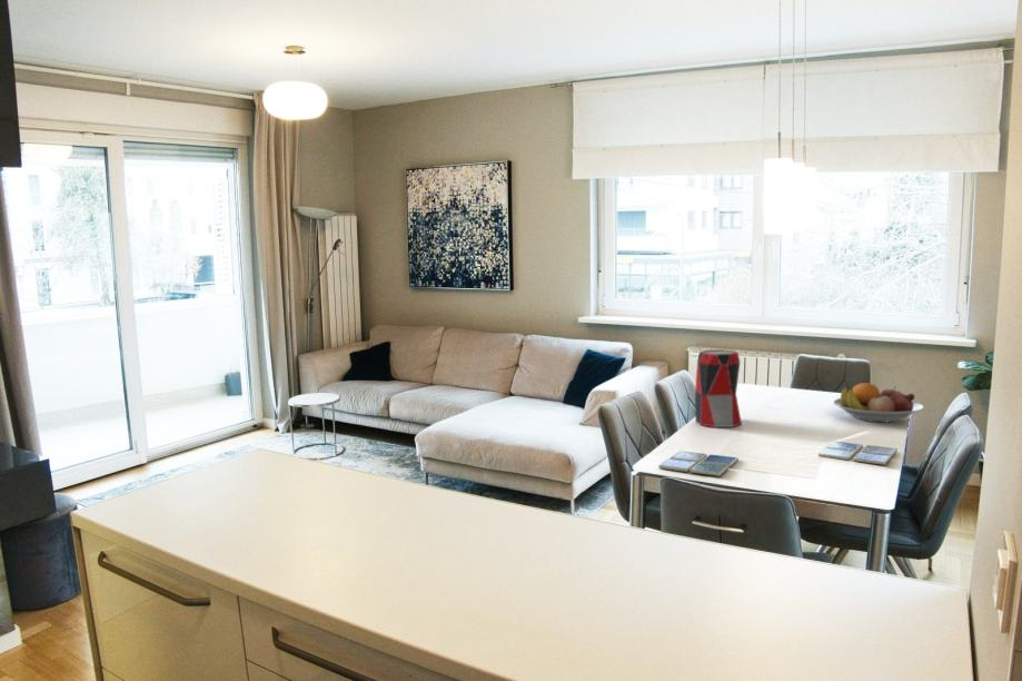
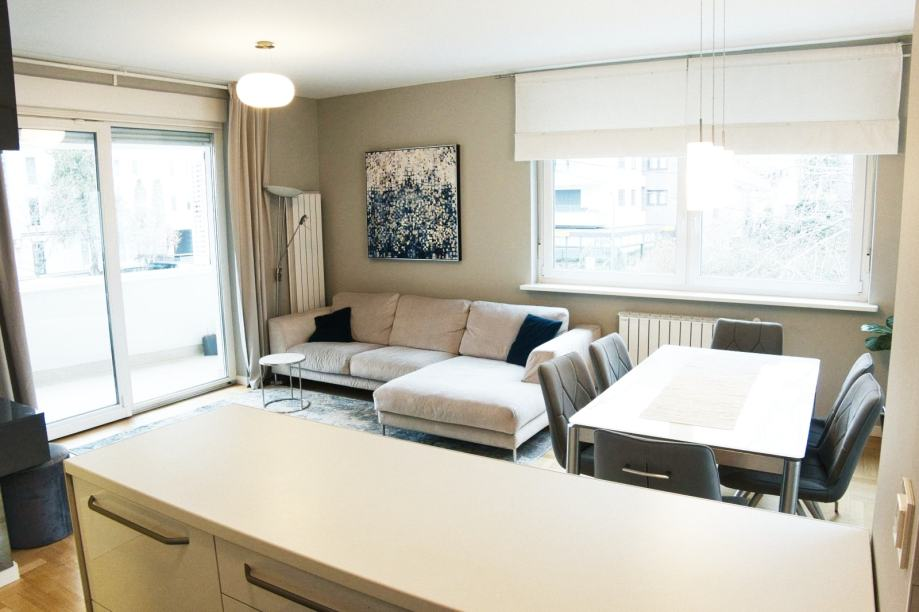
- drink coaster (698, 462)
- drink coaster (857, 451)
- fruit bowl (876, 401)
- vase (717, 387)
